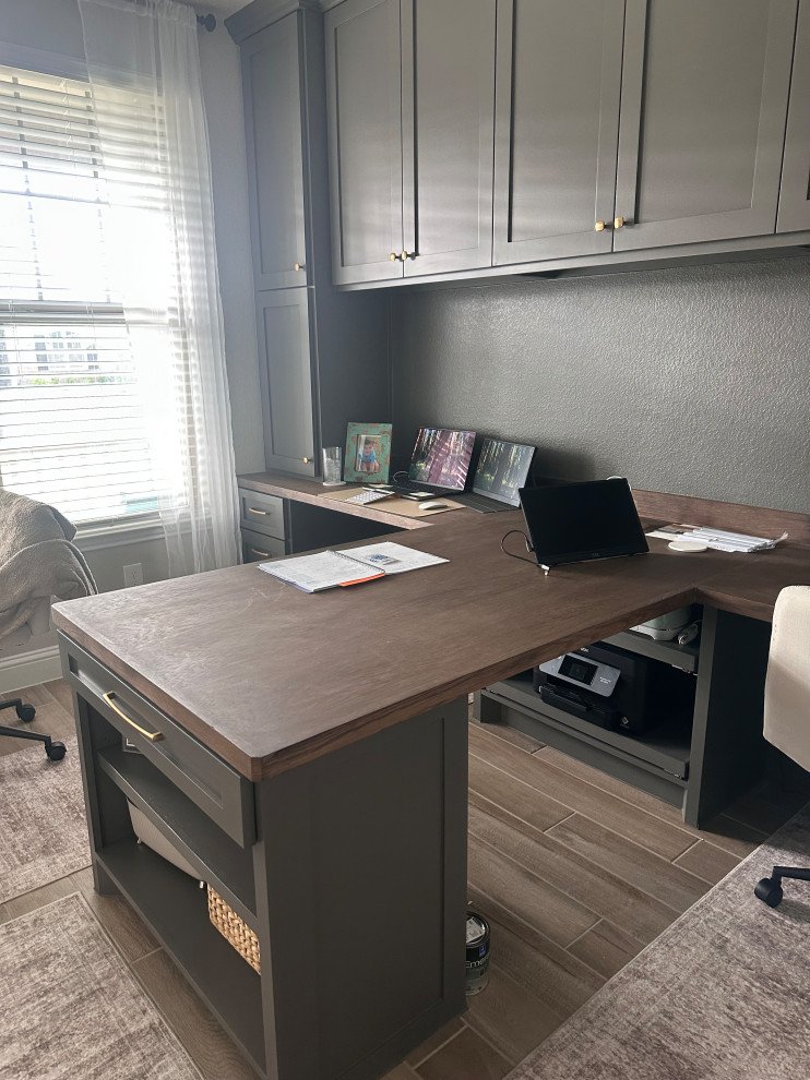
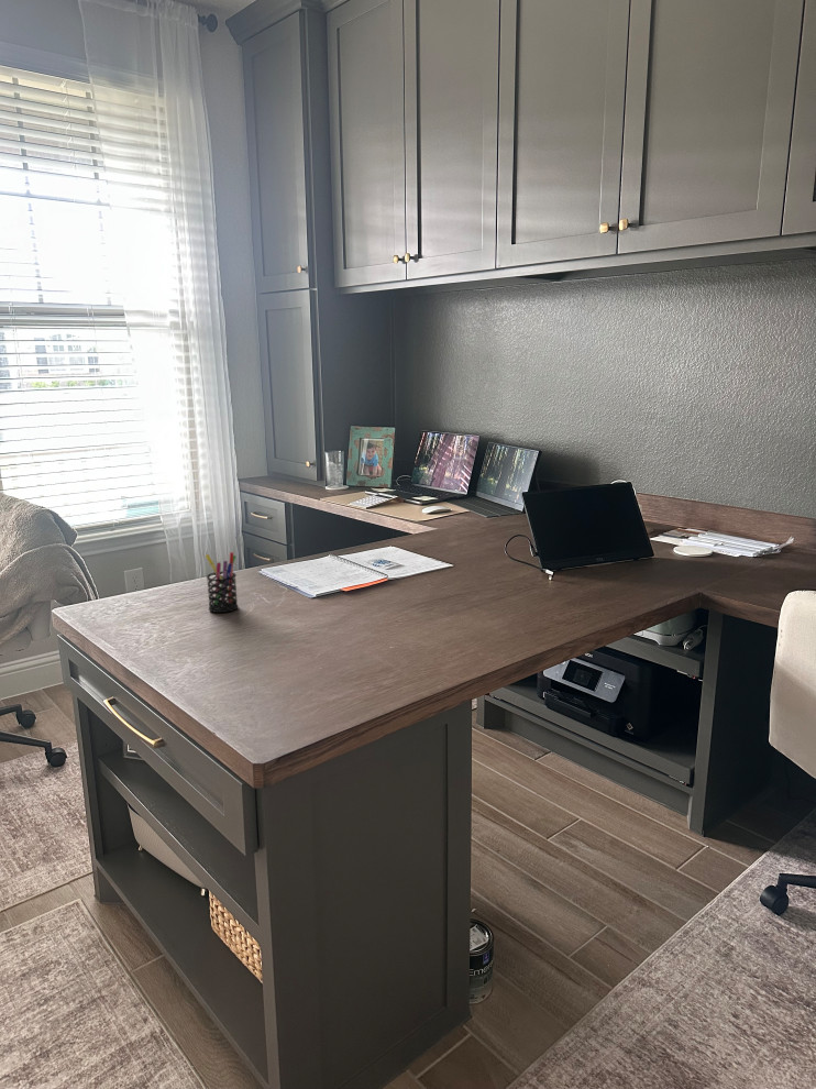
+ pen holder (224, 579)
